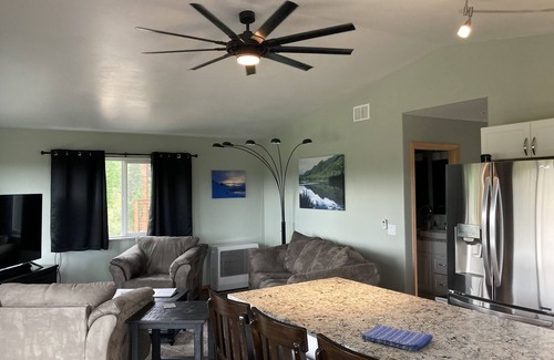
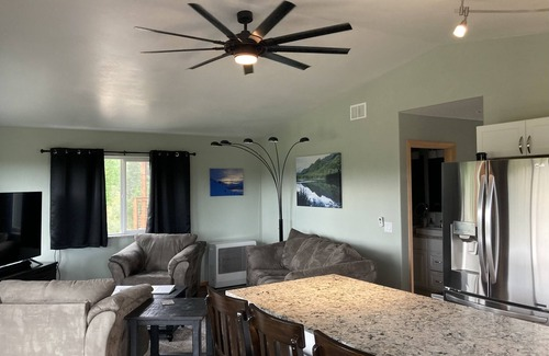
- dish towel (397, 336)
